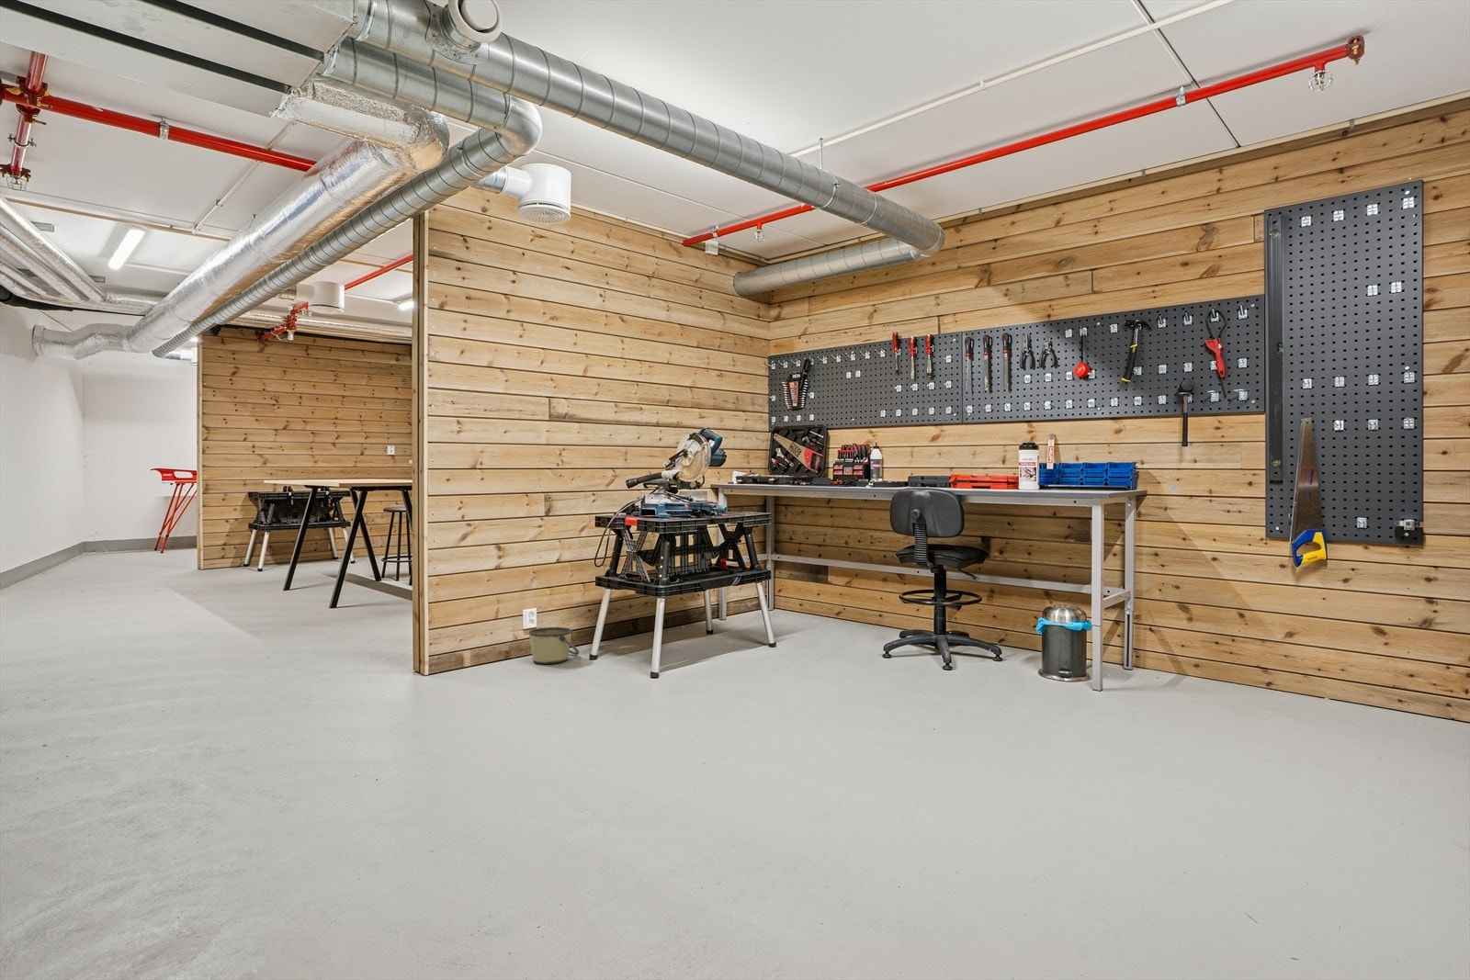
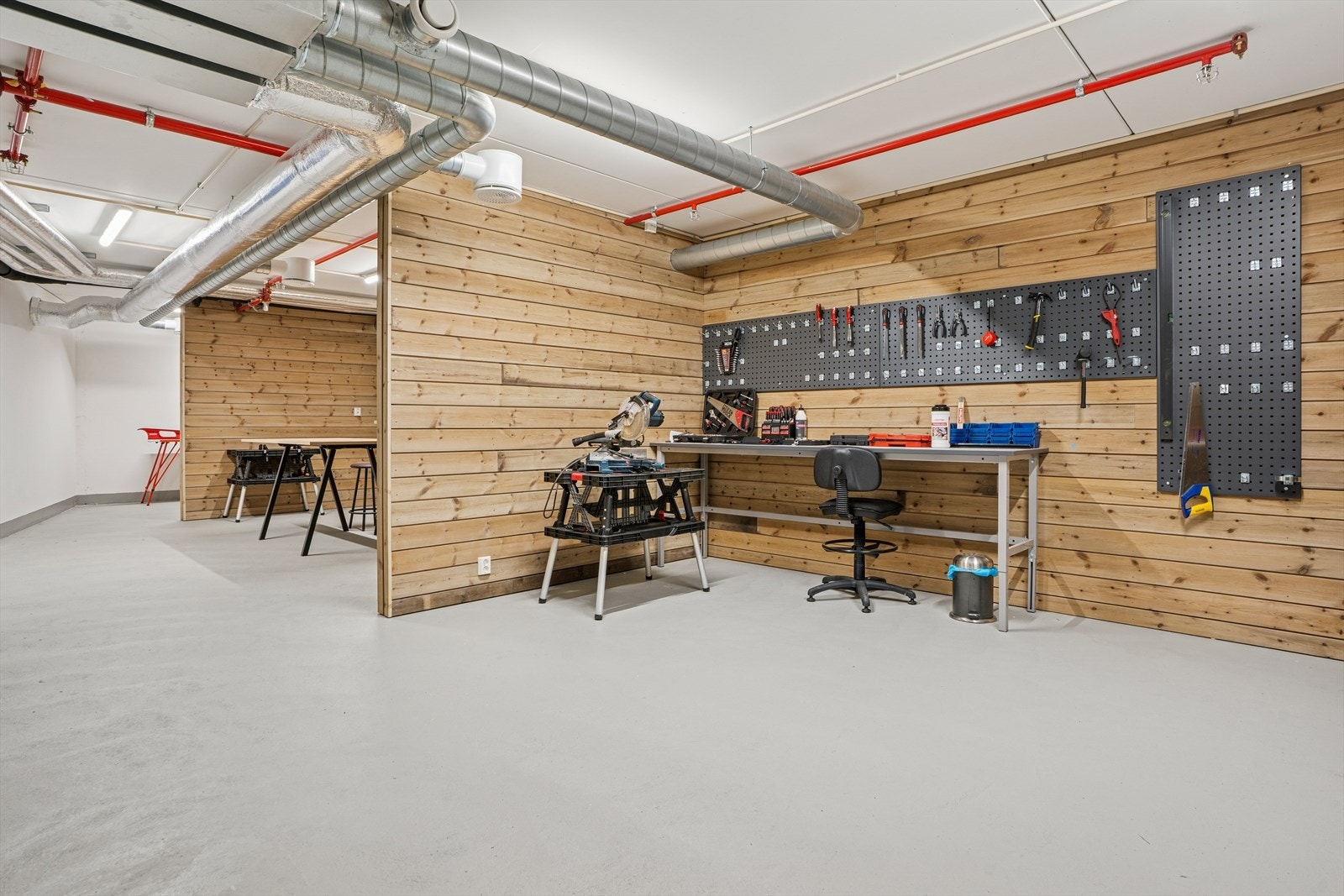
- bucket (555, 644)
